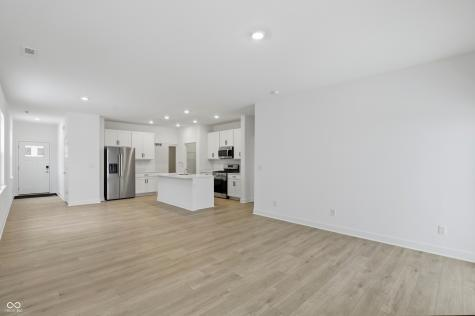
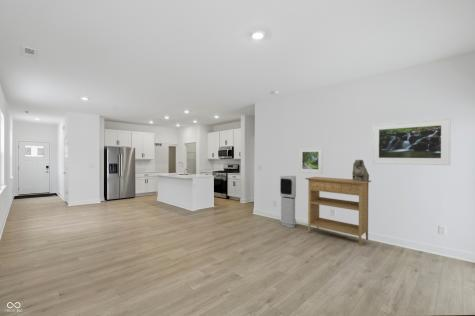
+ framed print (310, 160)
+ sculpture bust (358, 170)
+ console table (336, 206)
+ air purifier (290, 200)
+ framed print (407, 142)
